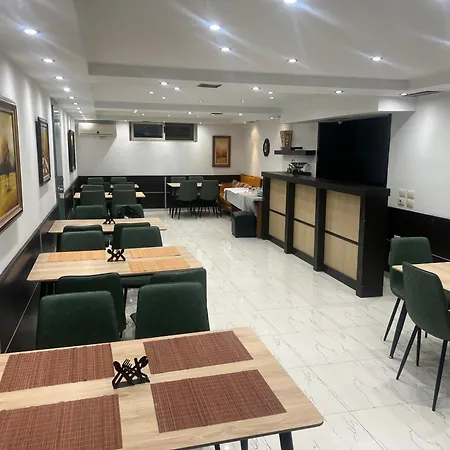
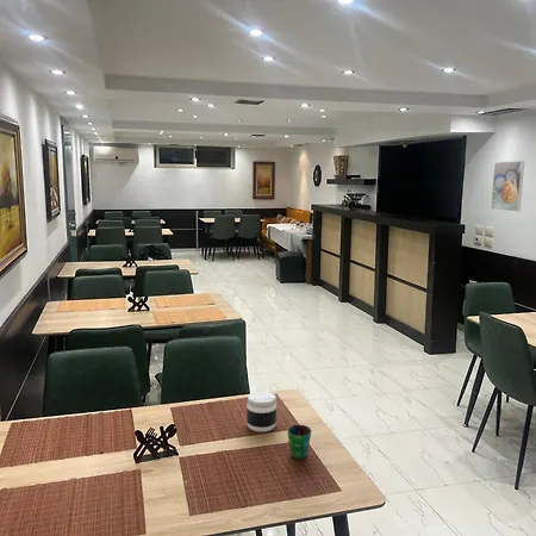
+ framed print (506, 186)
+ cup (298, 441)
+ jar (261, 411)
